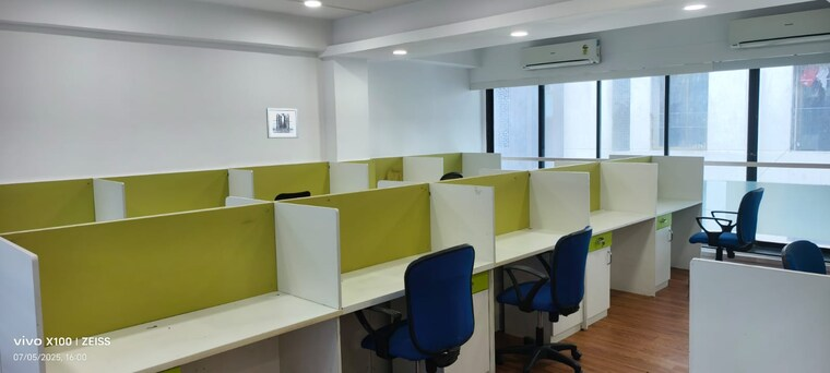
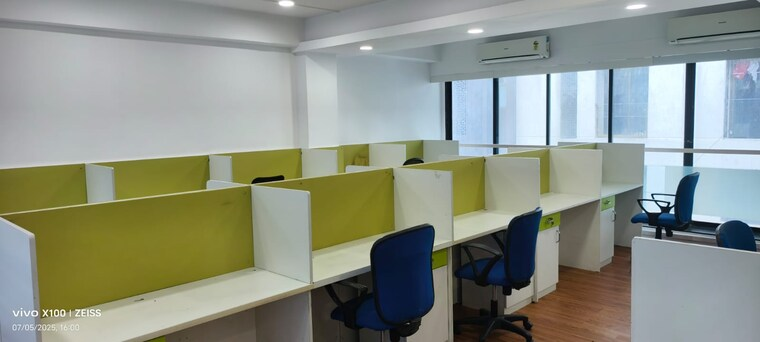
- wall art (282, 123)
